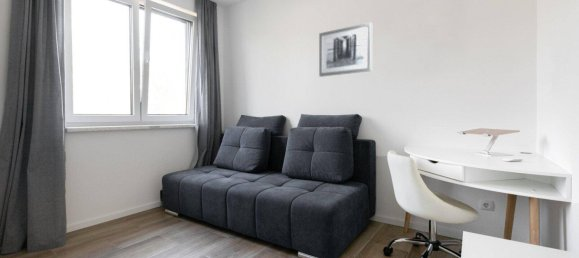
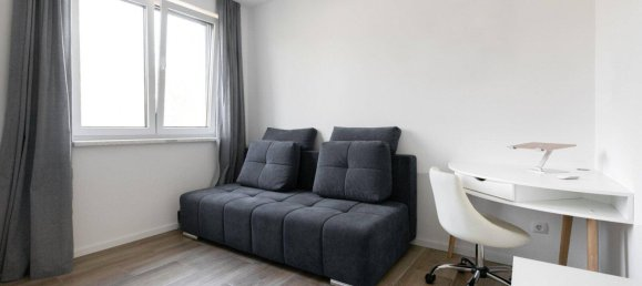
- wall art (344, 51)
